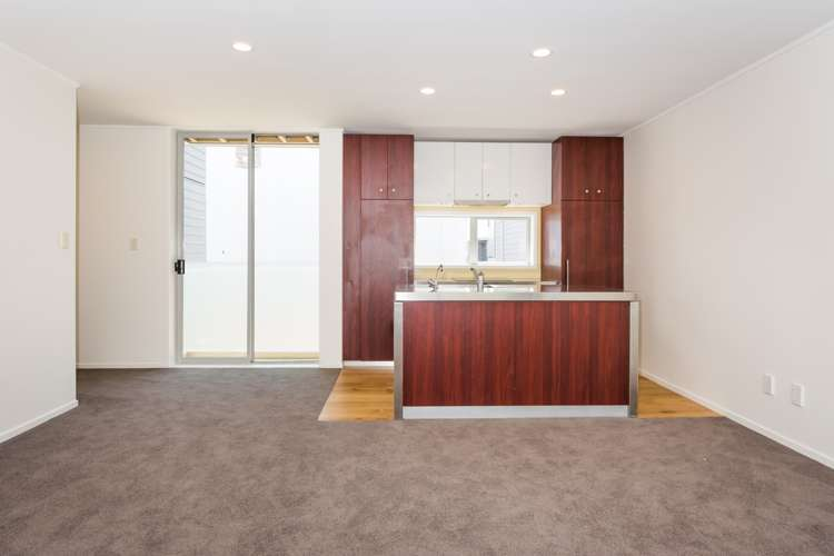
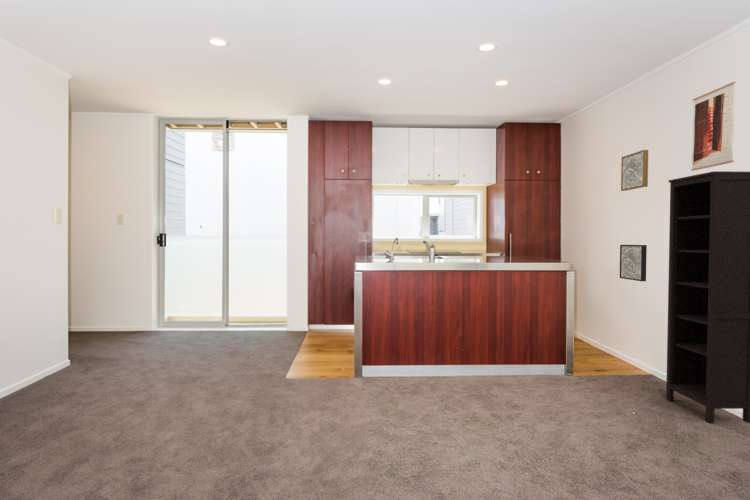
+ bookcase (708, 294)
+ wall art (632, 262)
+ wall art (711, 128)
+ wall art (634, 171)
